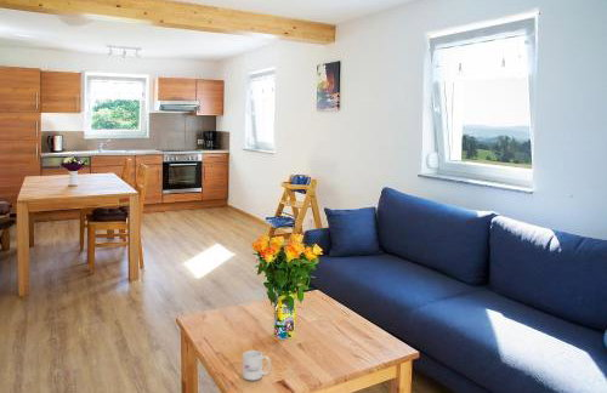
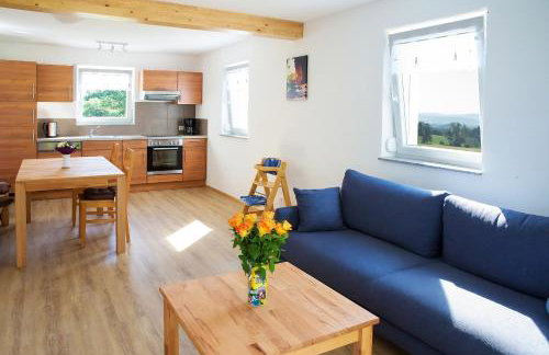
- mug (256, 365)
